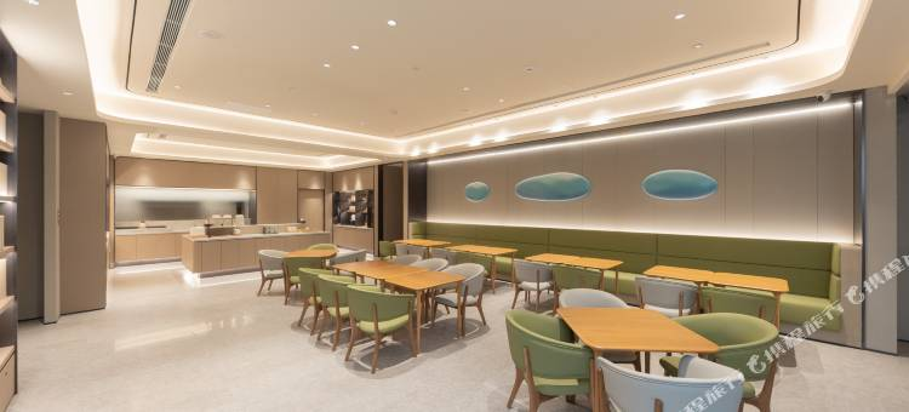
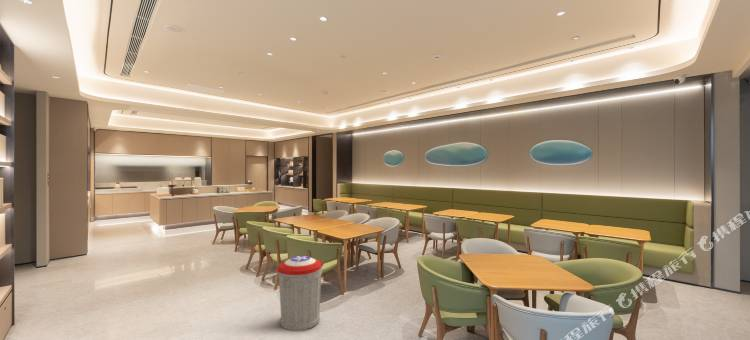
+ trash can (300, 289)
